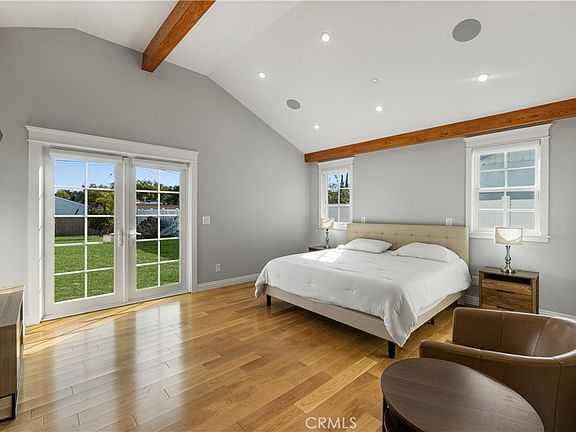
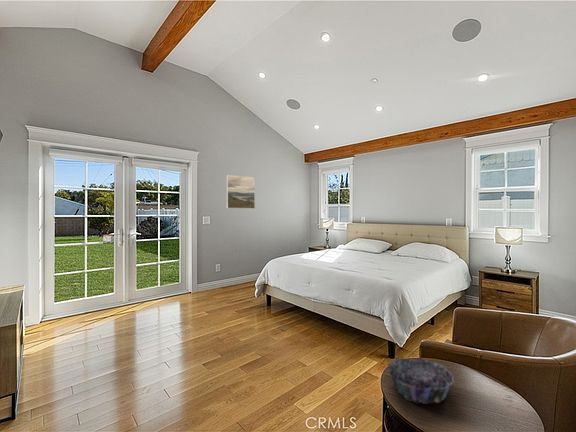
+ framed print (241, 192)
+ decorative bowl (419, 380)
